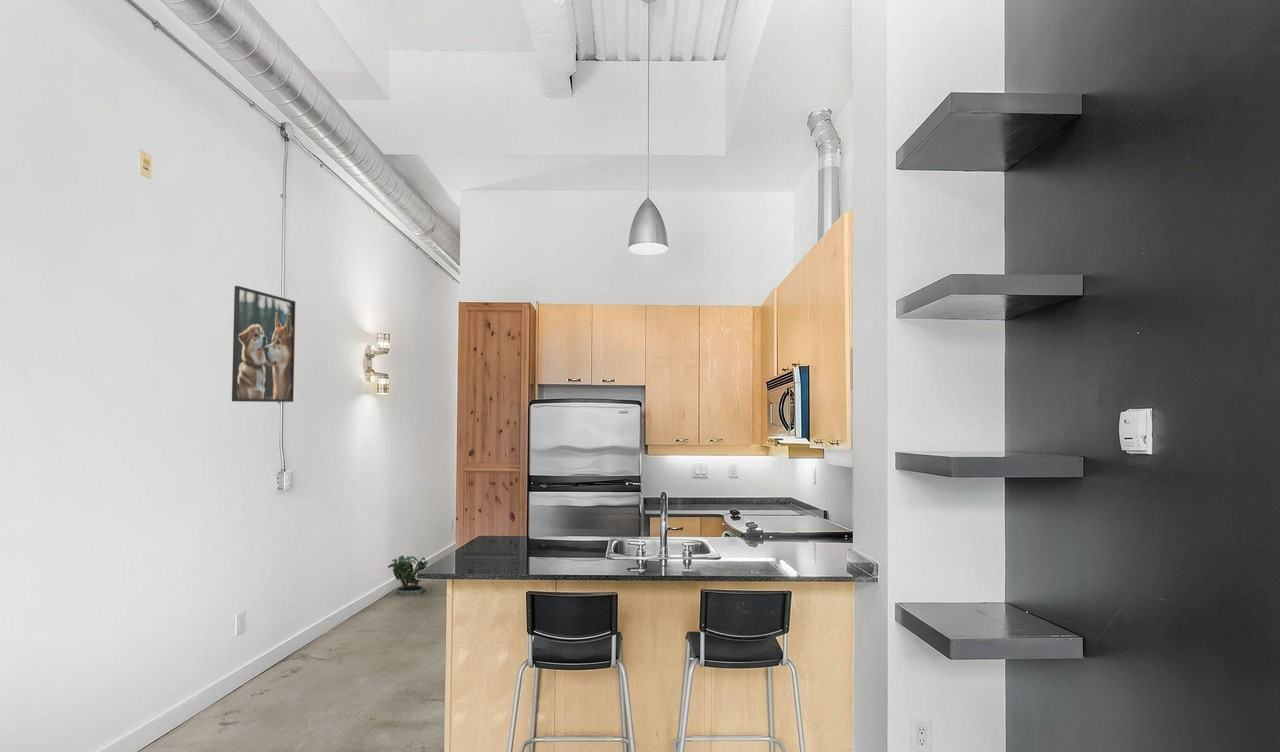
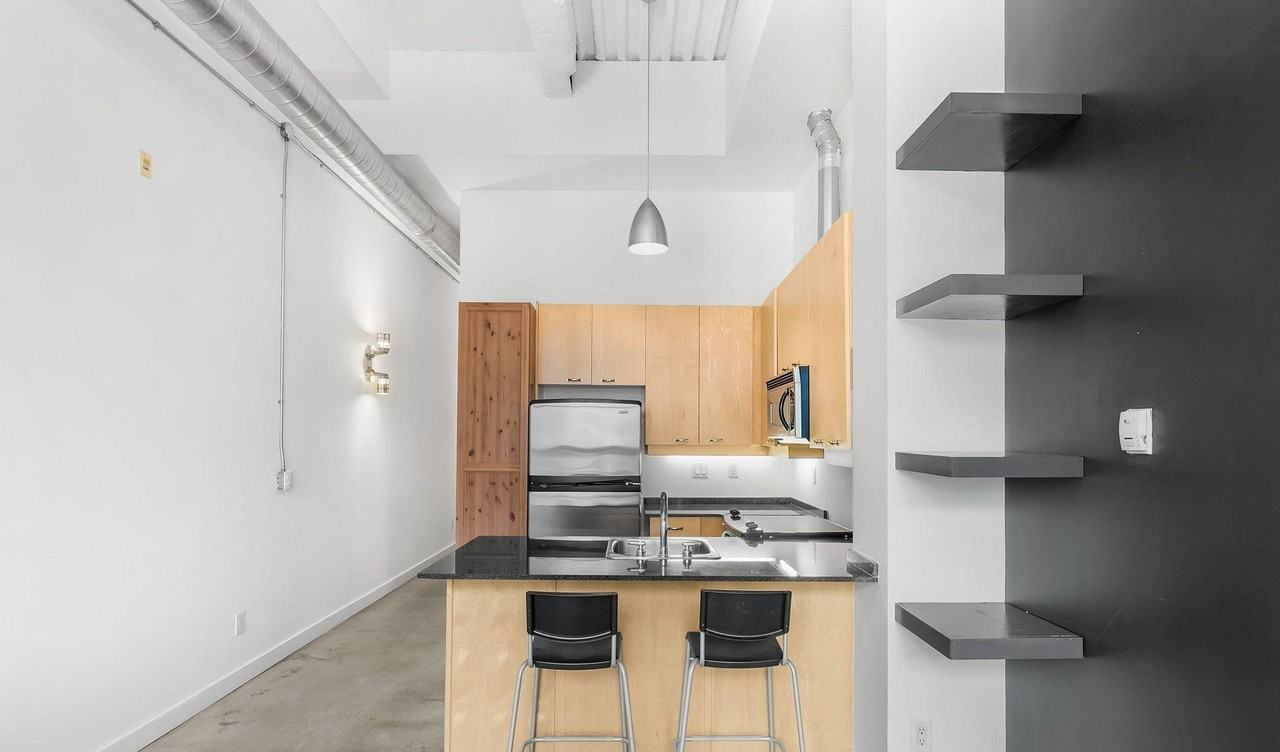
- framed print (265, 347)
- potted plant (408, 572)
